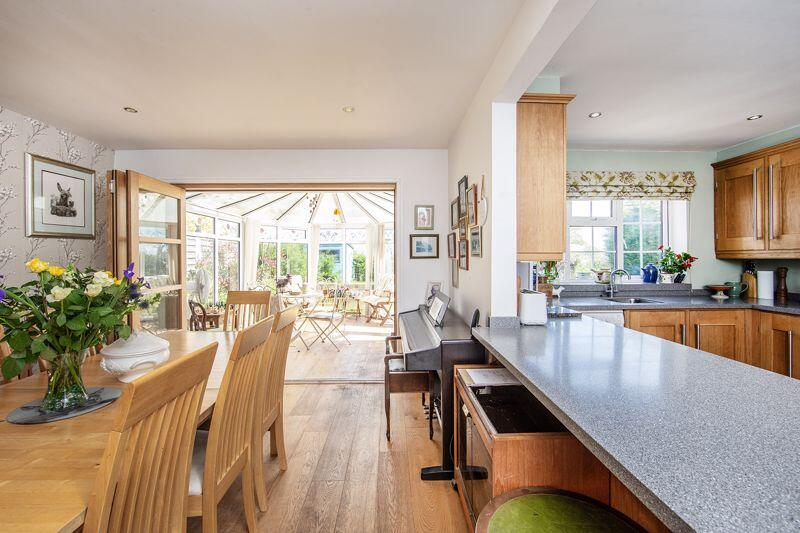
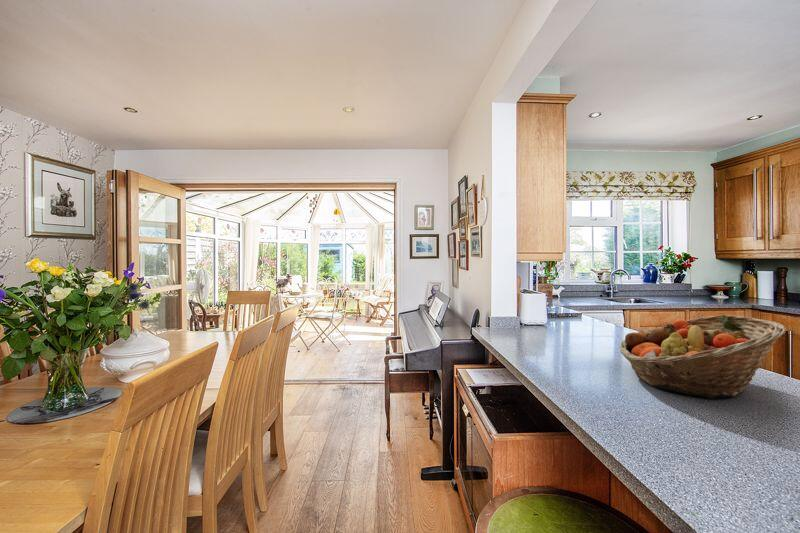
+ fruit basket (692, 349)
